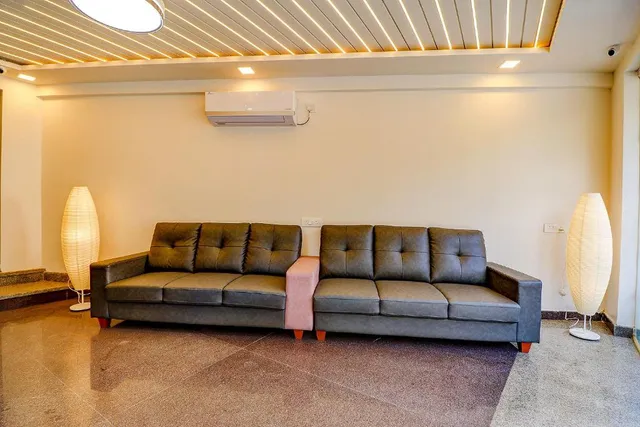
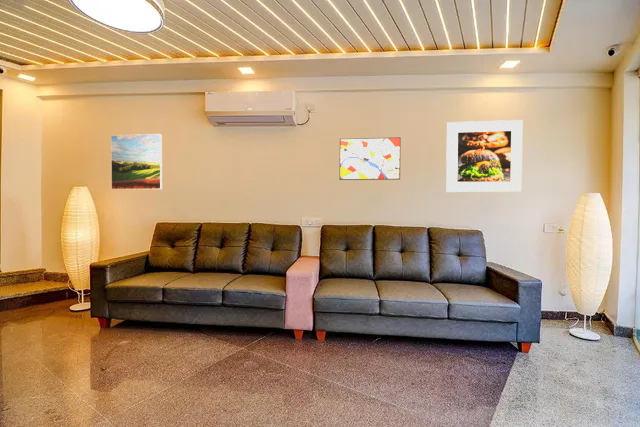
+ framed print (483, 156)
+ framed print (136, 162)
+ wall art (369, 159)
